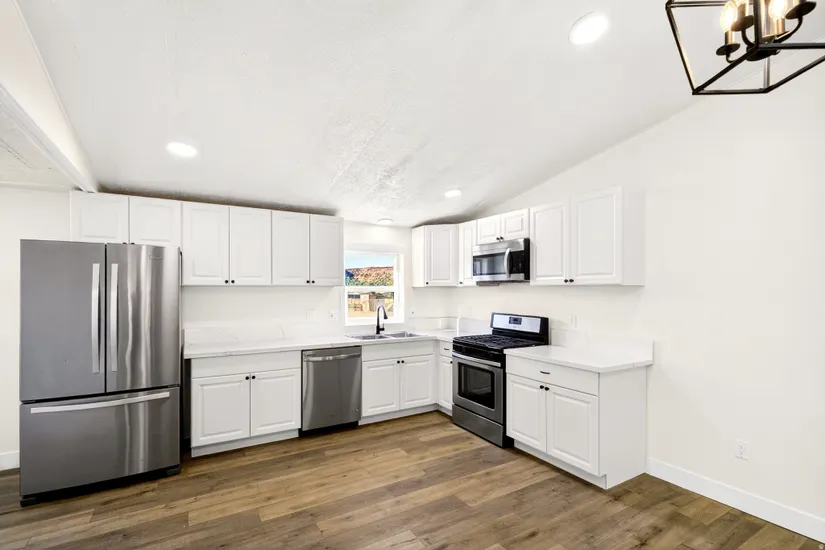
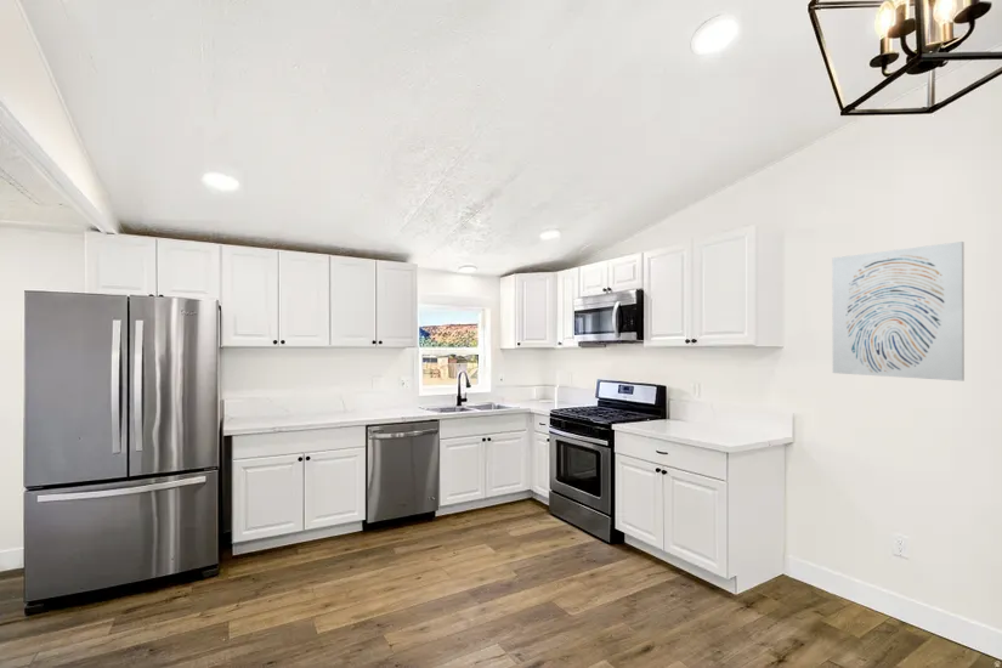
+ wall art (891, 313)
